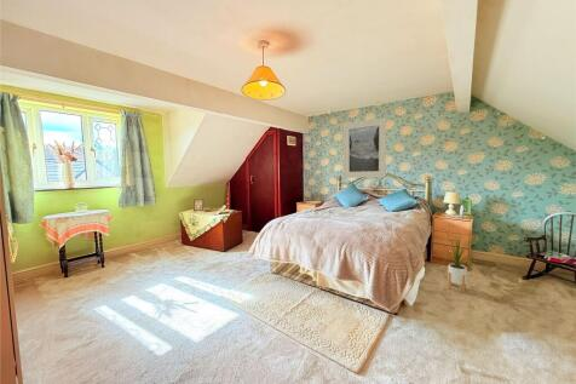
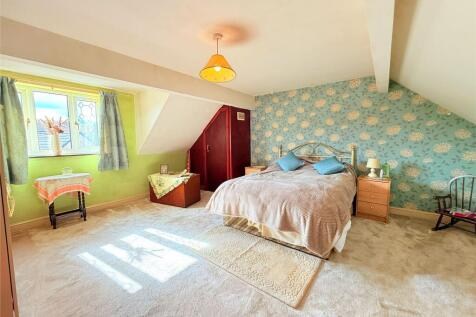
- house plant (459, 259)
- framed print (363, 149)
